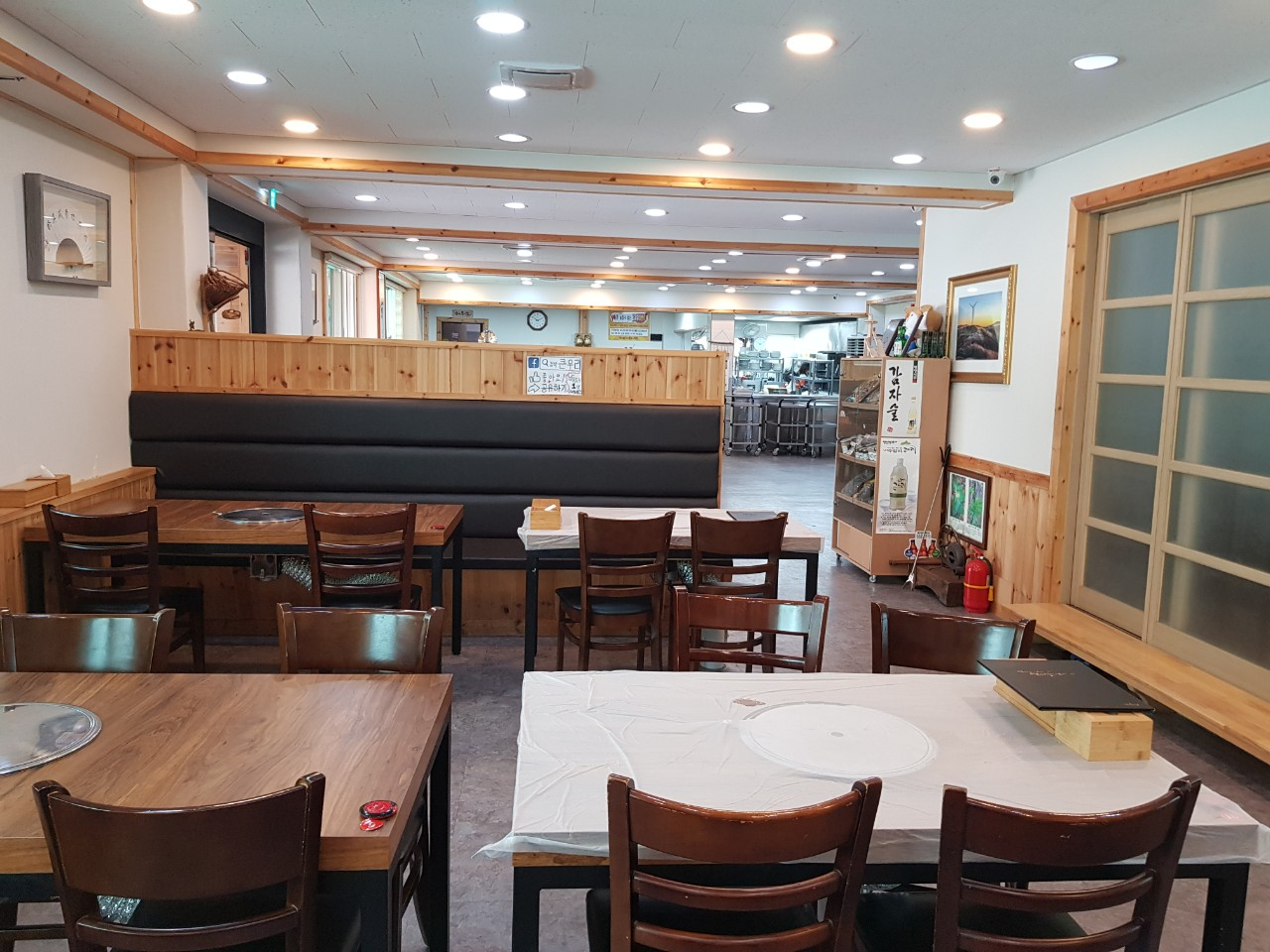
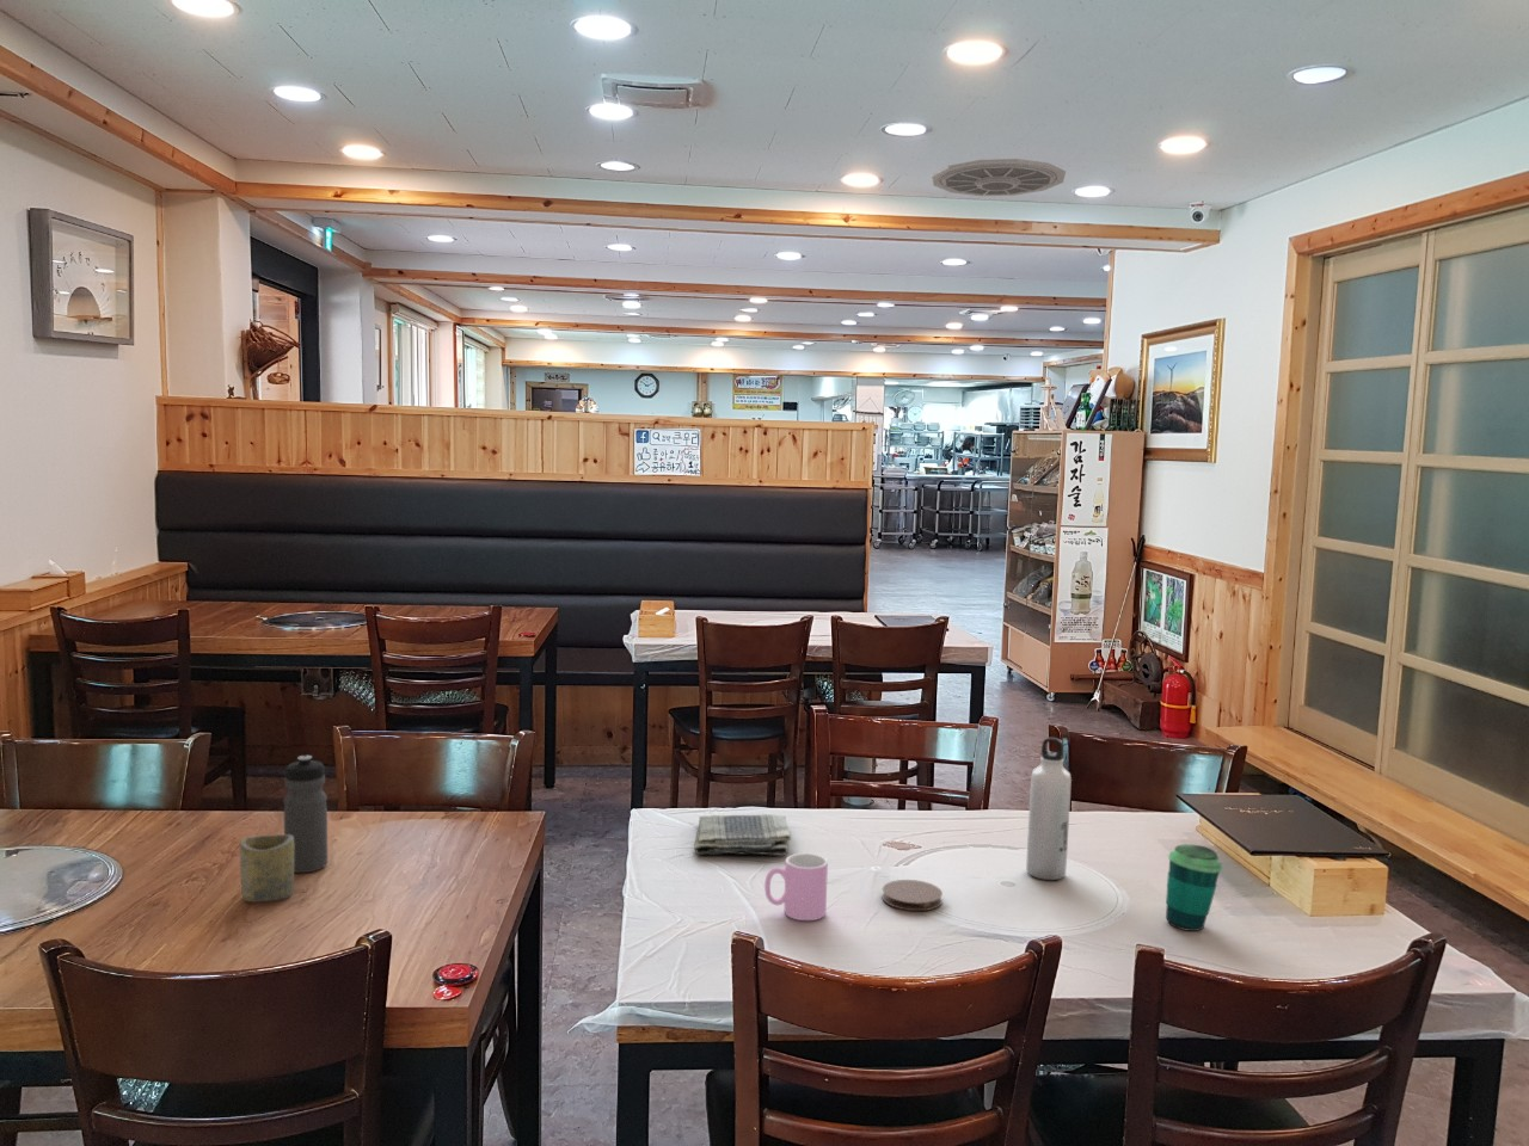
+ coaster (911, 894)
+ dish towel (742, 831)
+ ceiling vent (997, 182)
+ water bottle (305, 810)
+ cup (796, 886)
+ water bottle (1049, 805)
+ cup (1192, 887)
+ cup (267, 867)
